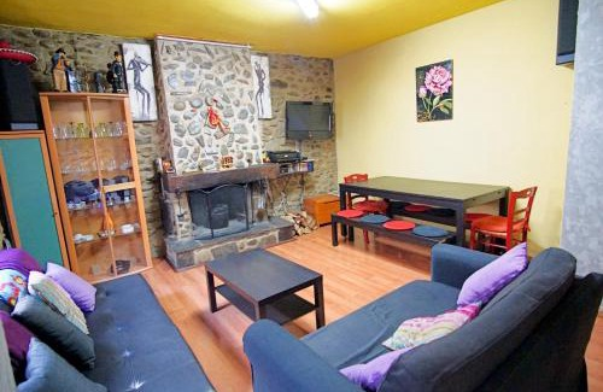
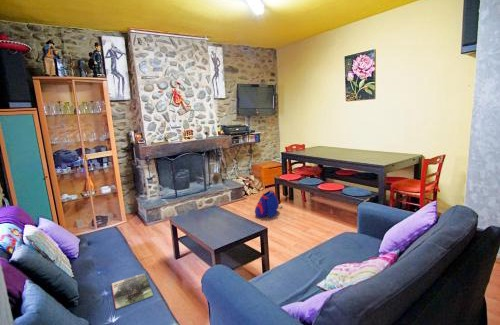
+ magazine (131, 289)
+ backpack (272, 201)
